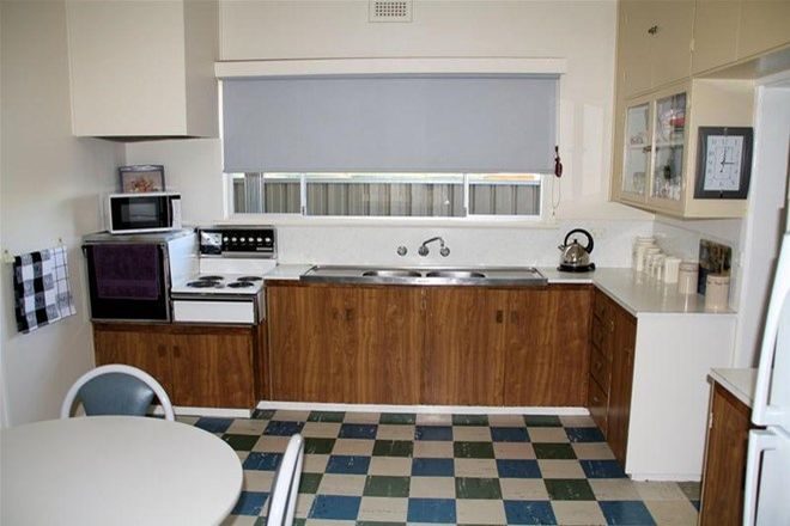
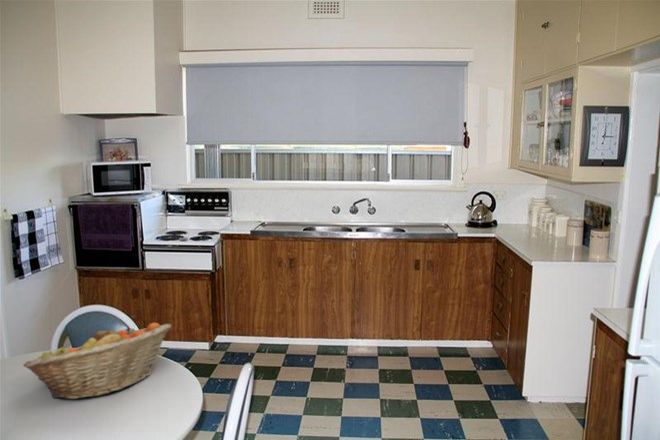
+ fruit basket (103, 354)
